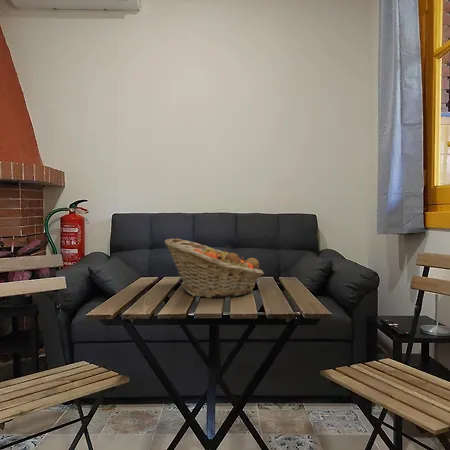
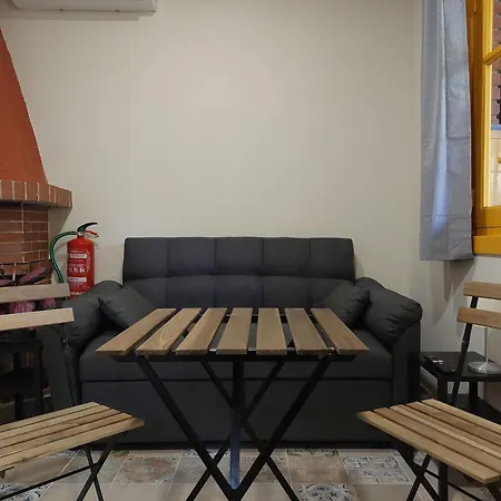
- fruit basket (213, 264)
